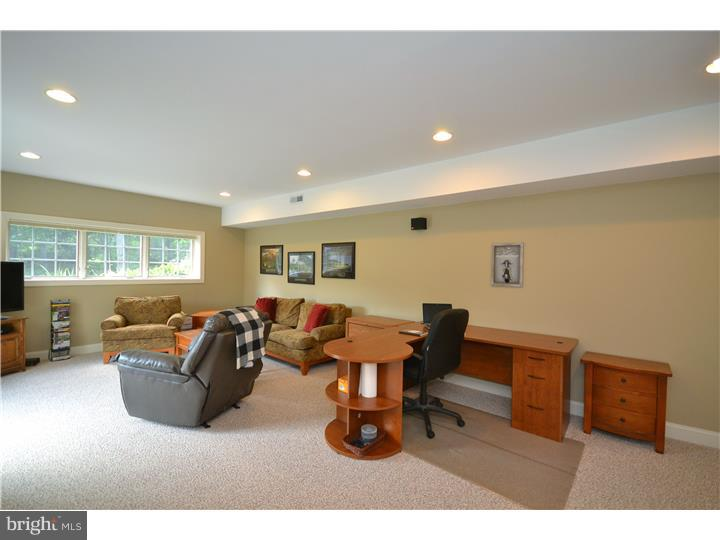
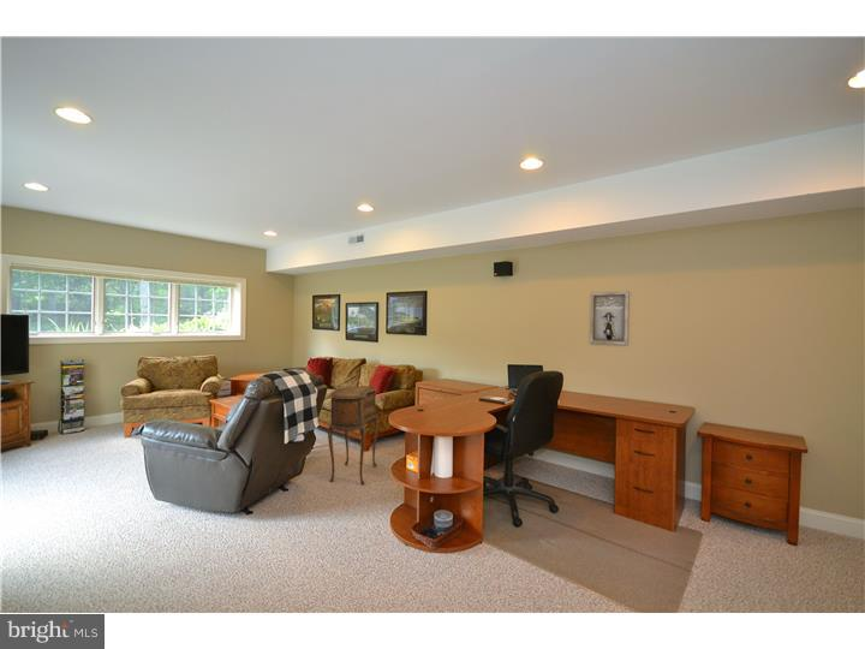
+ side table (352, 429)
